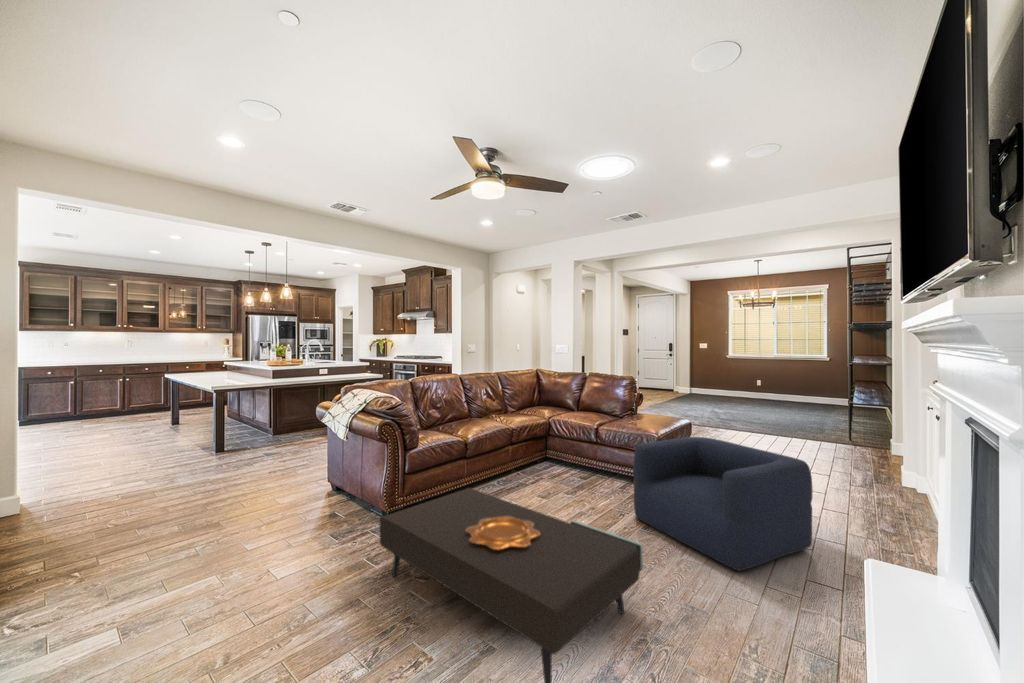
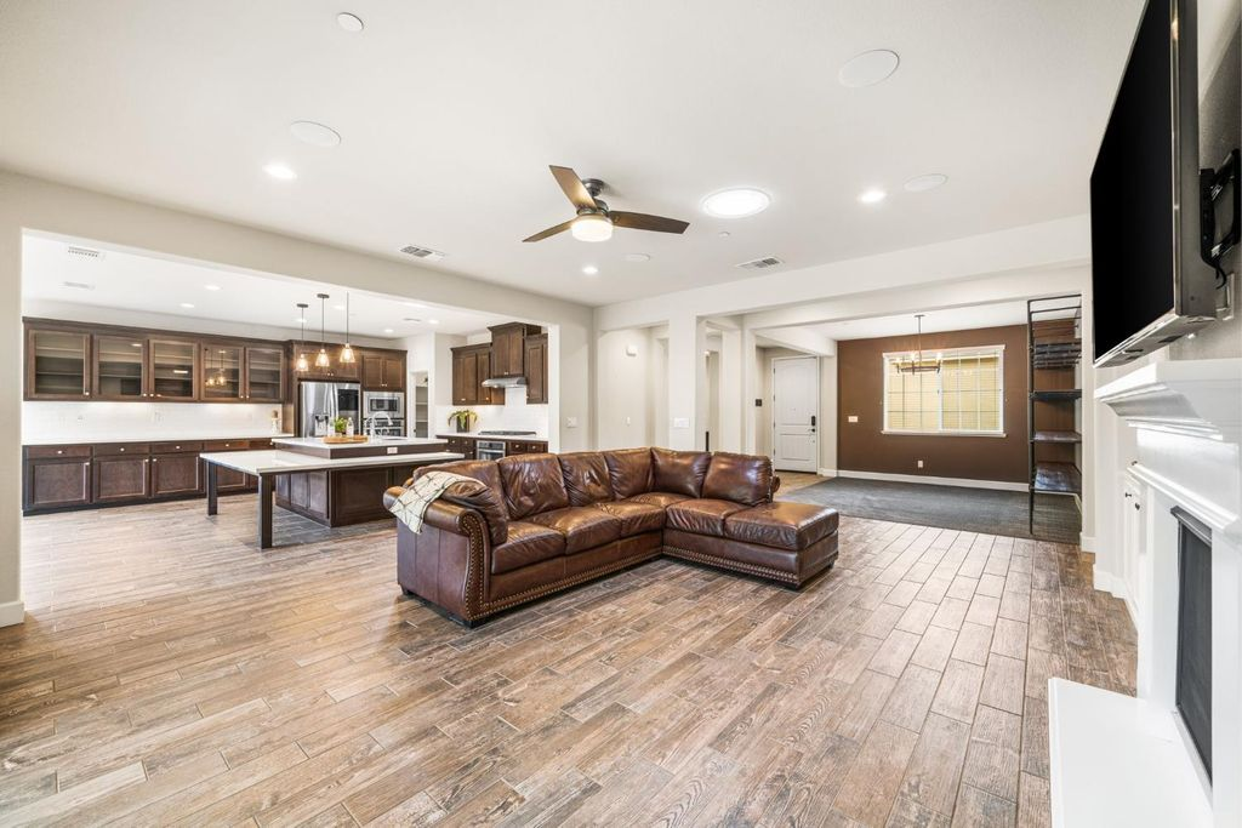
- armchair (717, 491)
- decorative bowl (503, 531)
- coffee table (506, 557)
